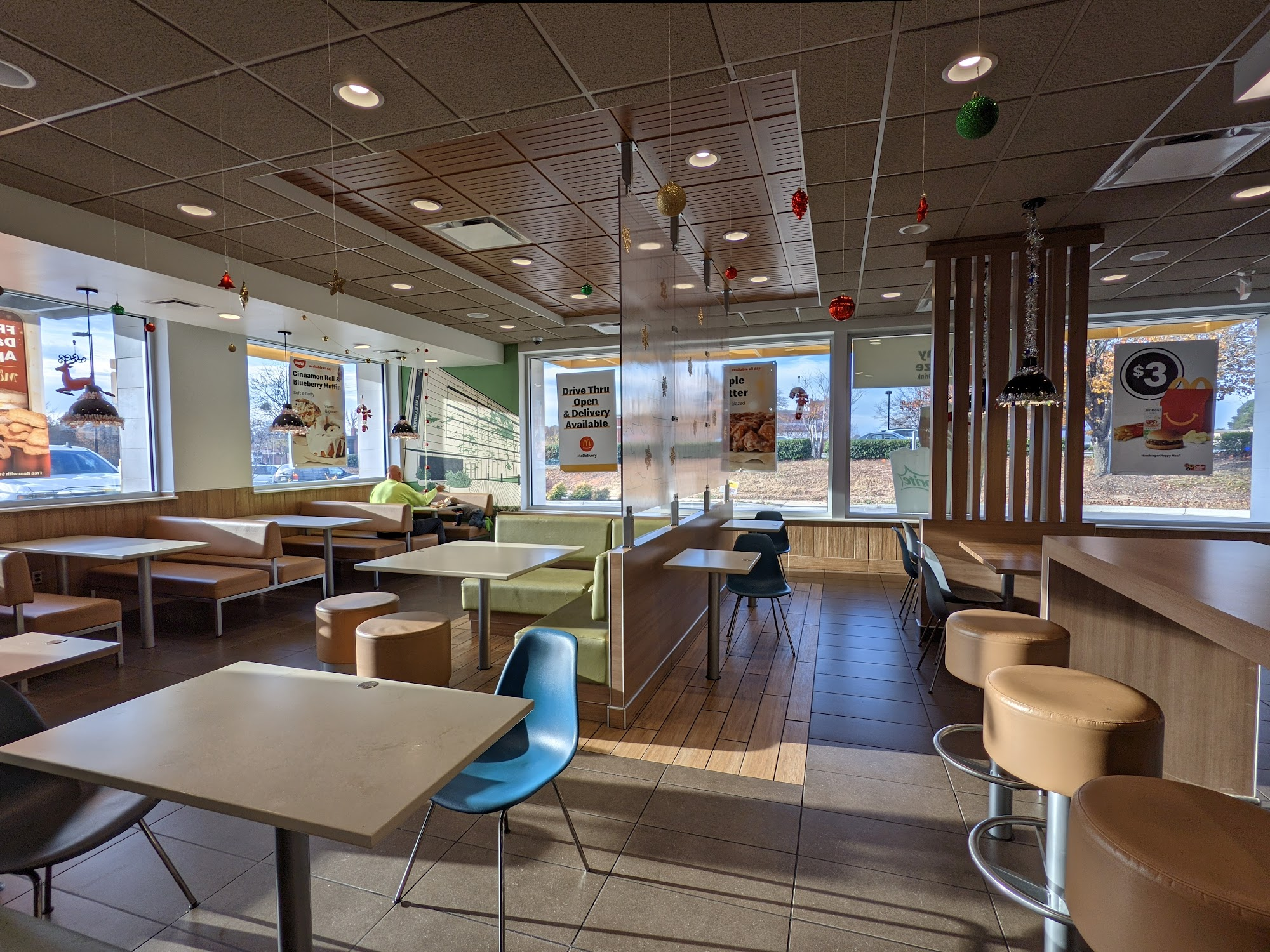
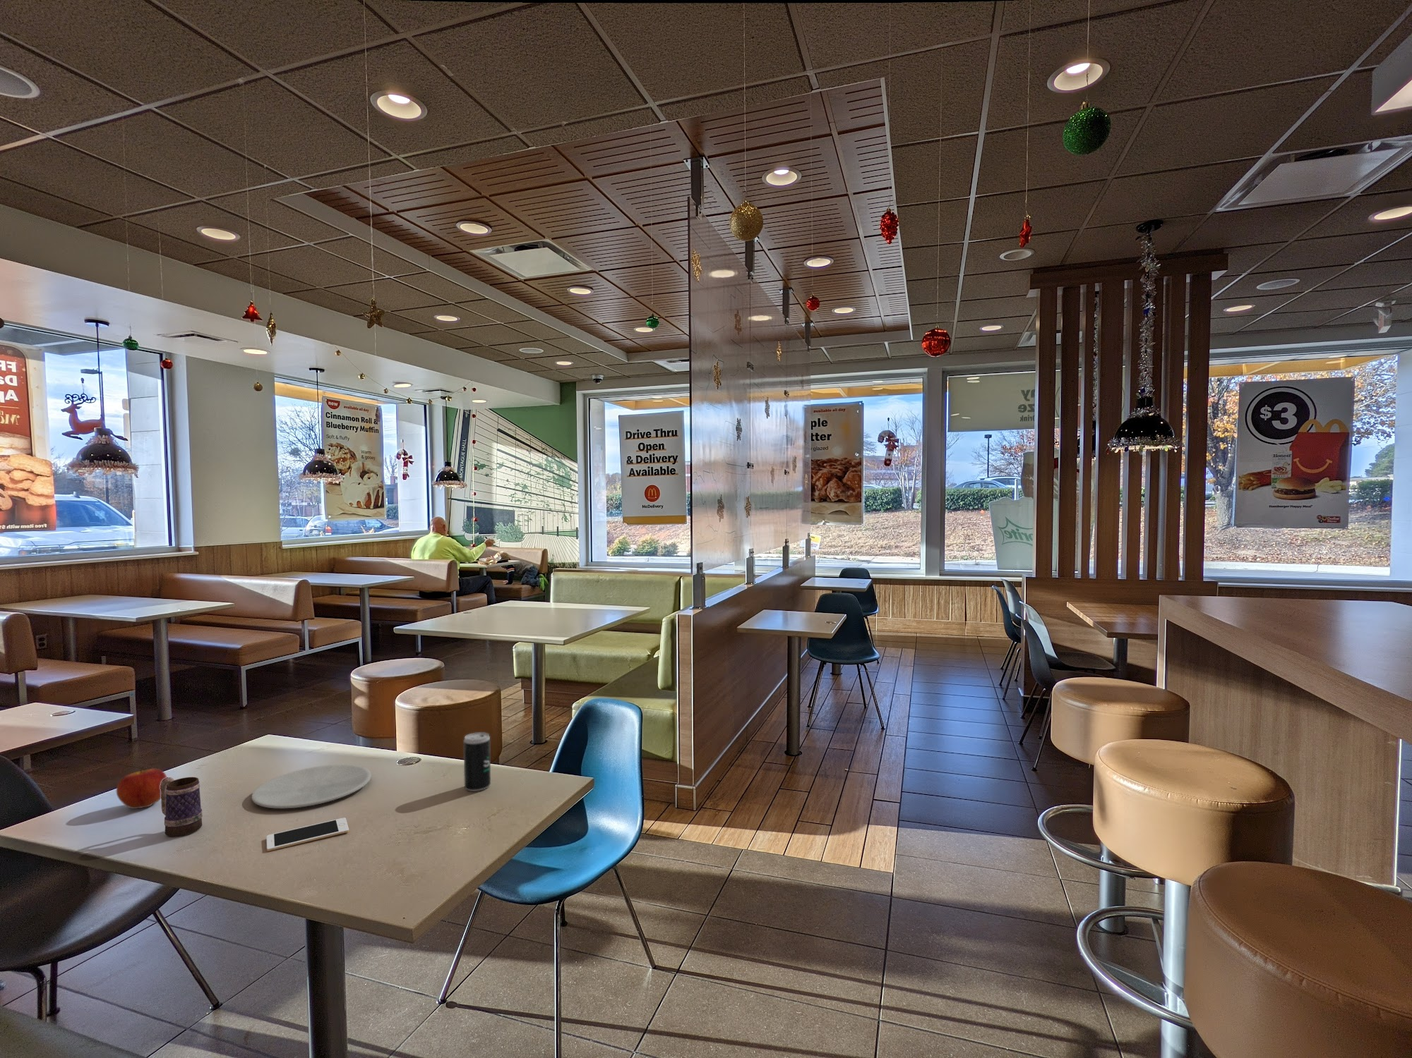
+ cell phone (308, 834)
+ apple (142, 787)
+ beverage can (477, 761)
+ mug (179, 805)
+ plate (314, 787)
